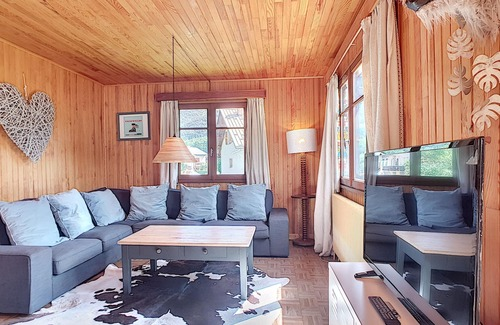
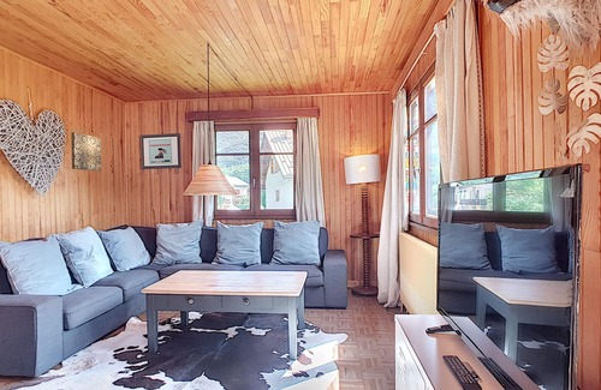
+ wall art (87, 152)
